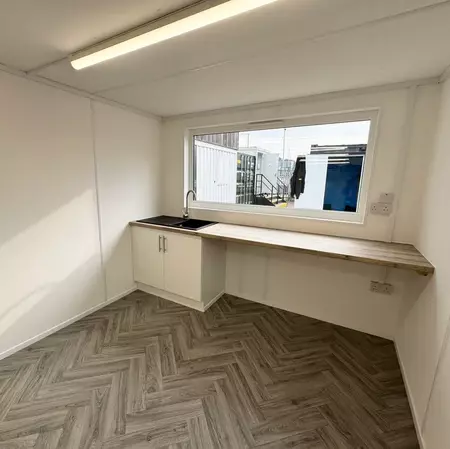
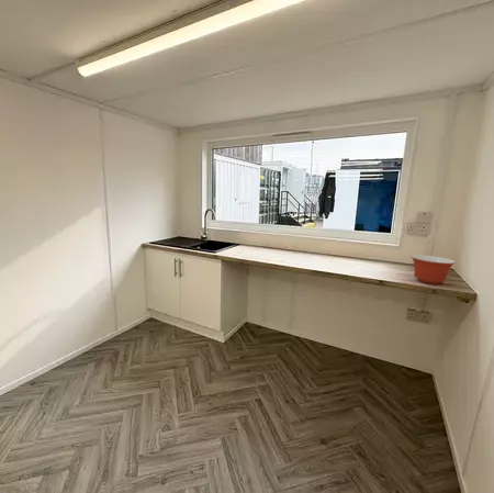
+ mixing bowl (430, 270)
